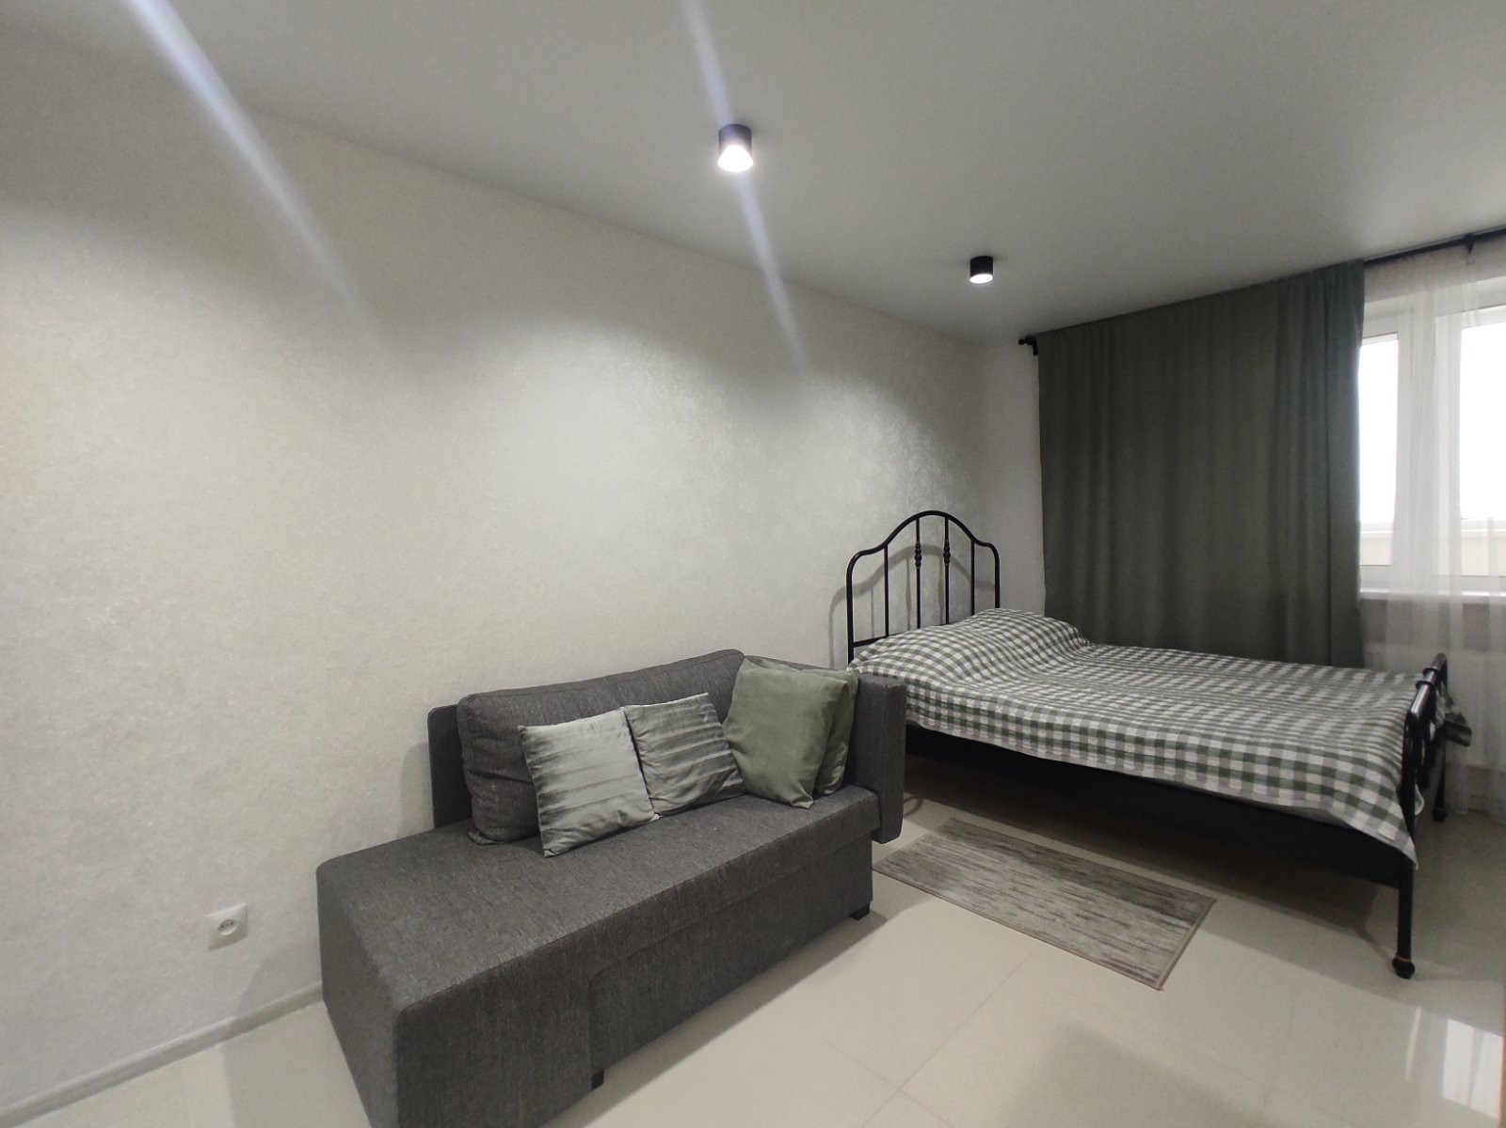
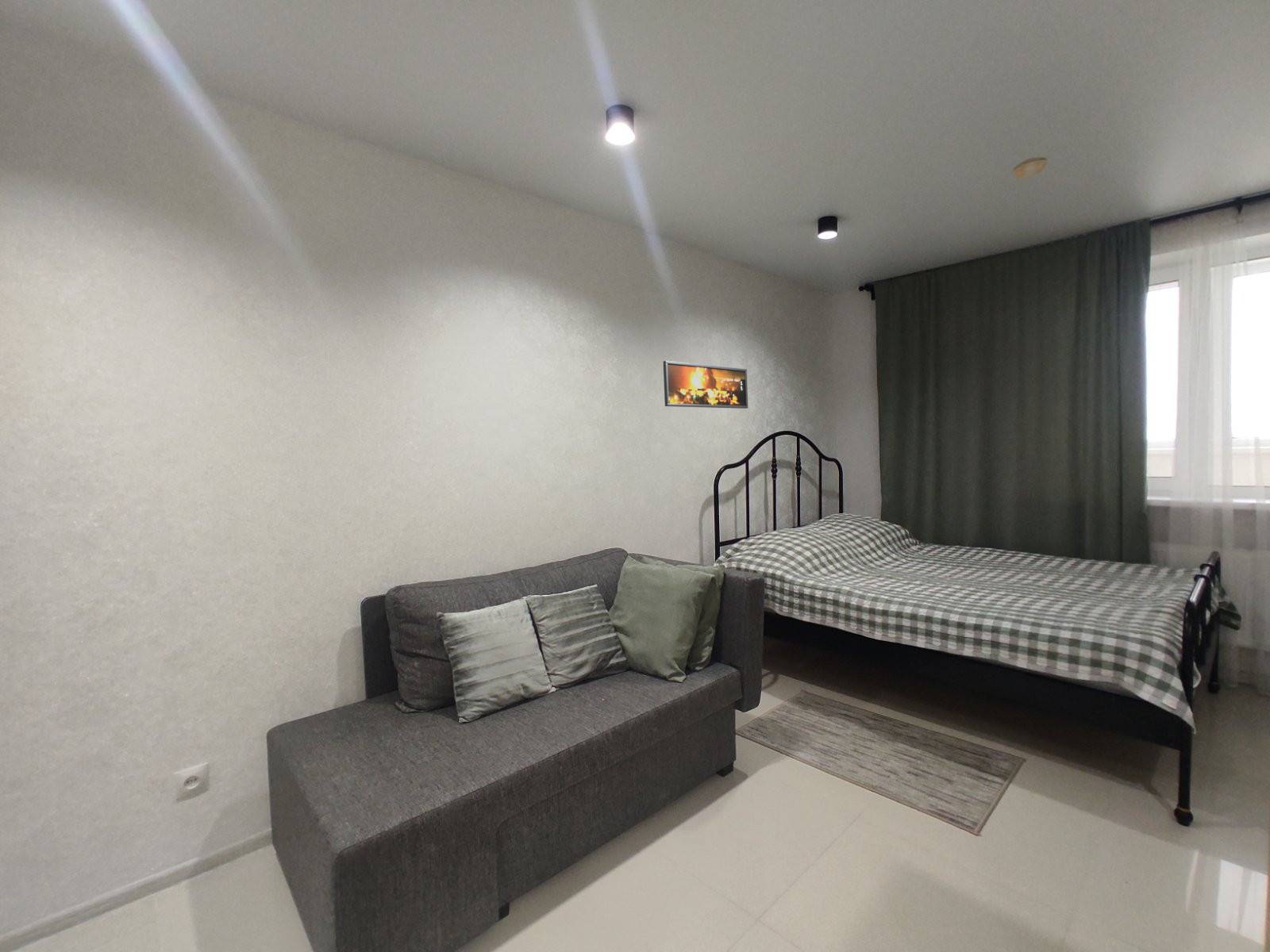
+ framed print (708, 386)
+ smoke detector (1029, 167)
